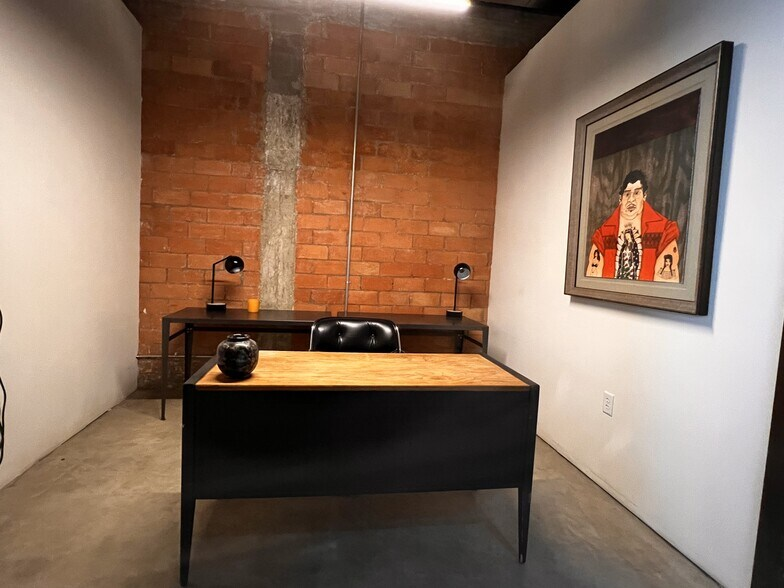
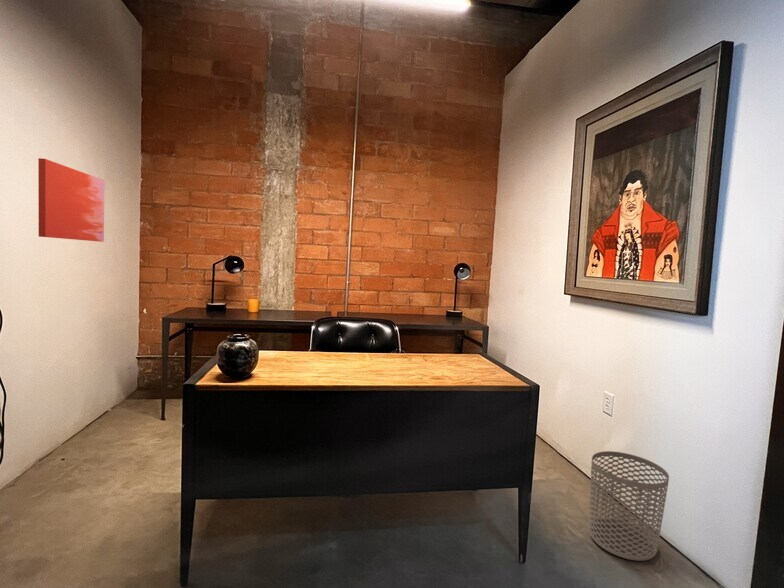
+ waste bin (625, 504)
+ wall art (75, 205)
